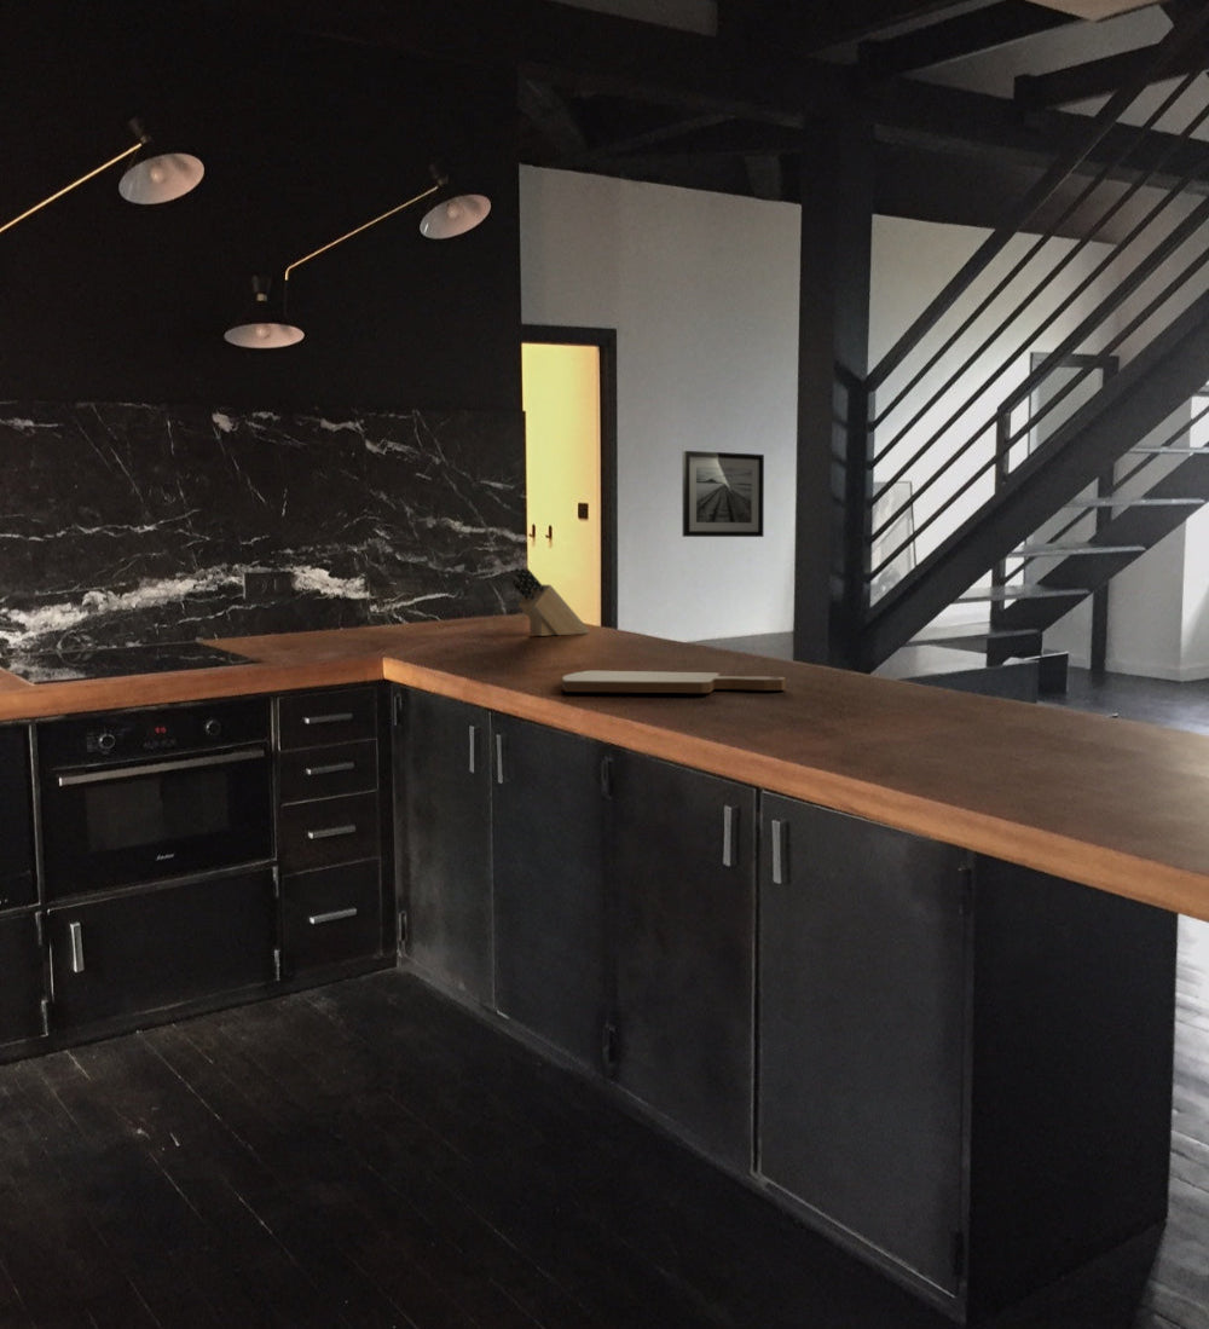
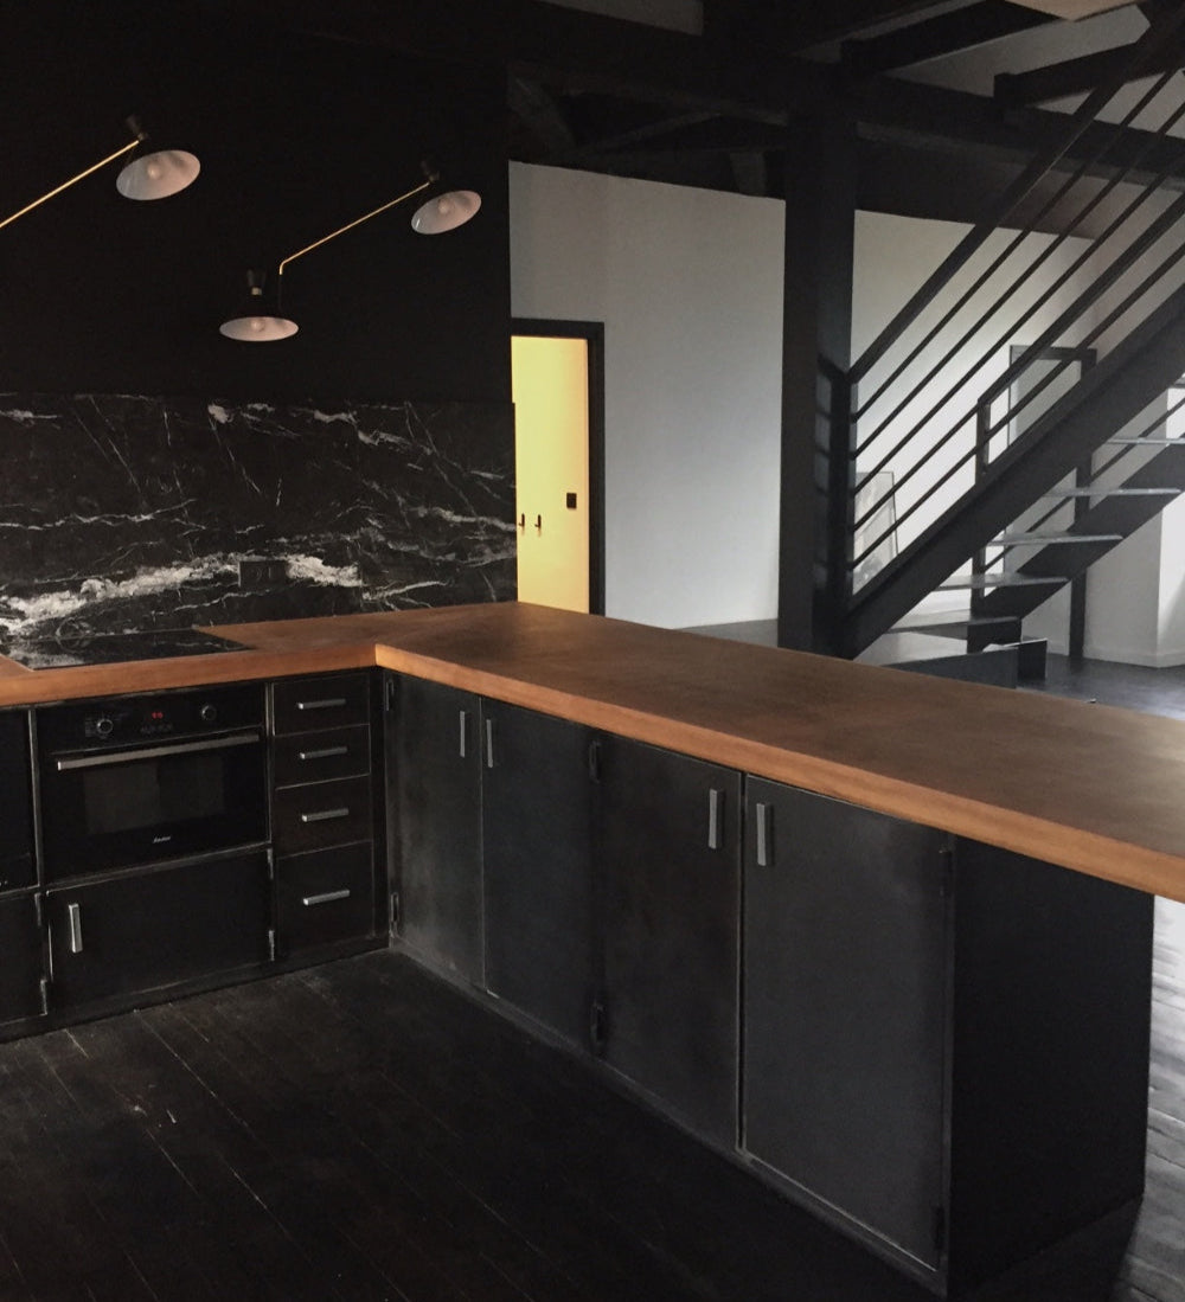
- knife block (549, 601)
- wall art (723, 495)
- cutting board (655, 681)
